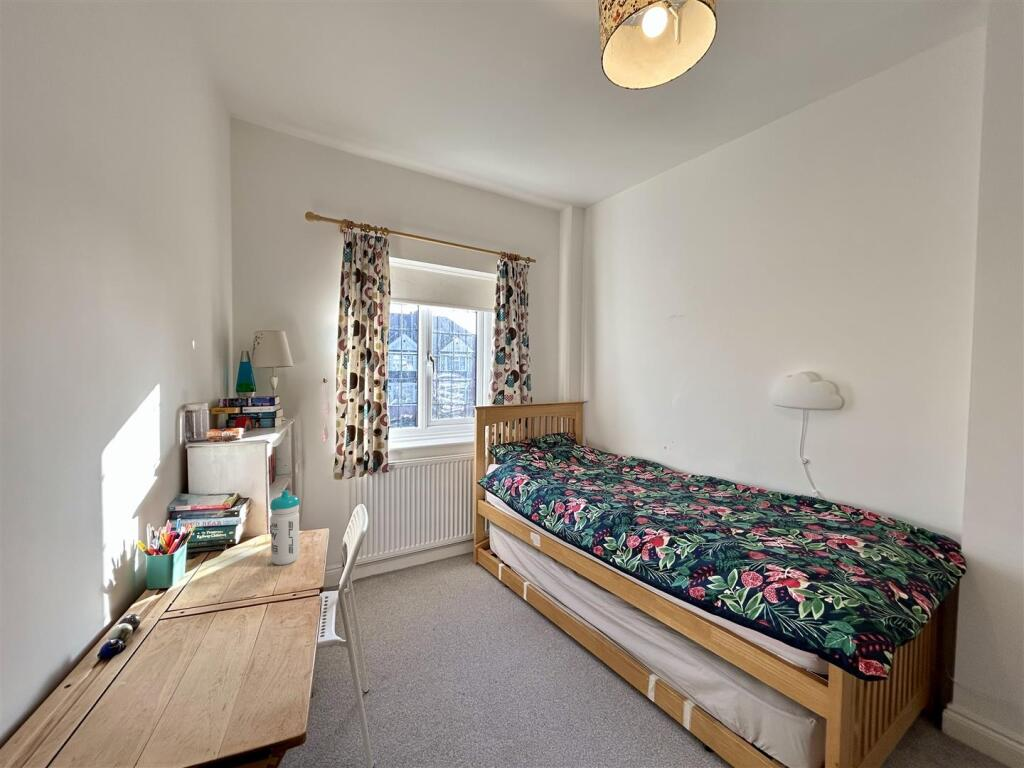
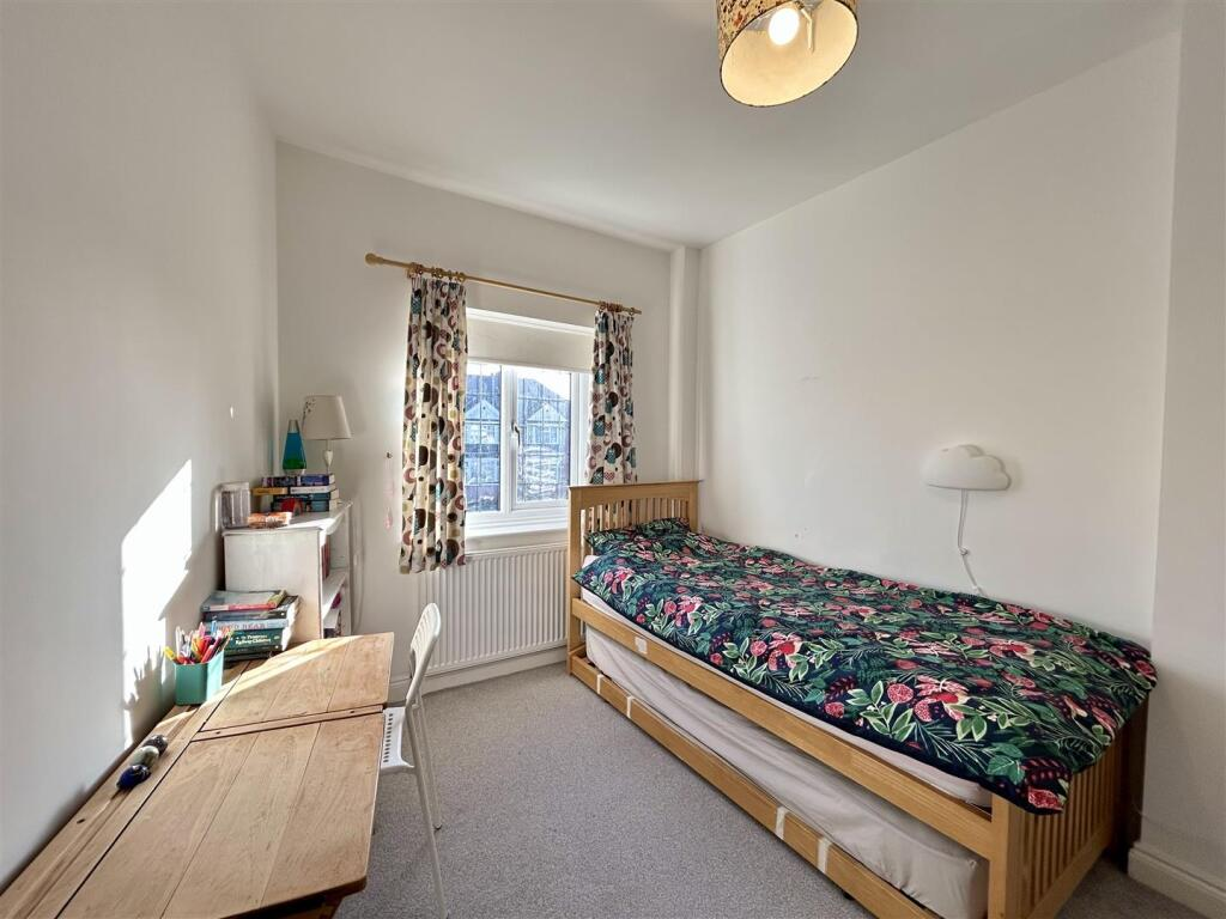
- water bottle (285, 525)
